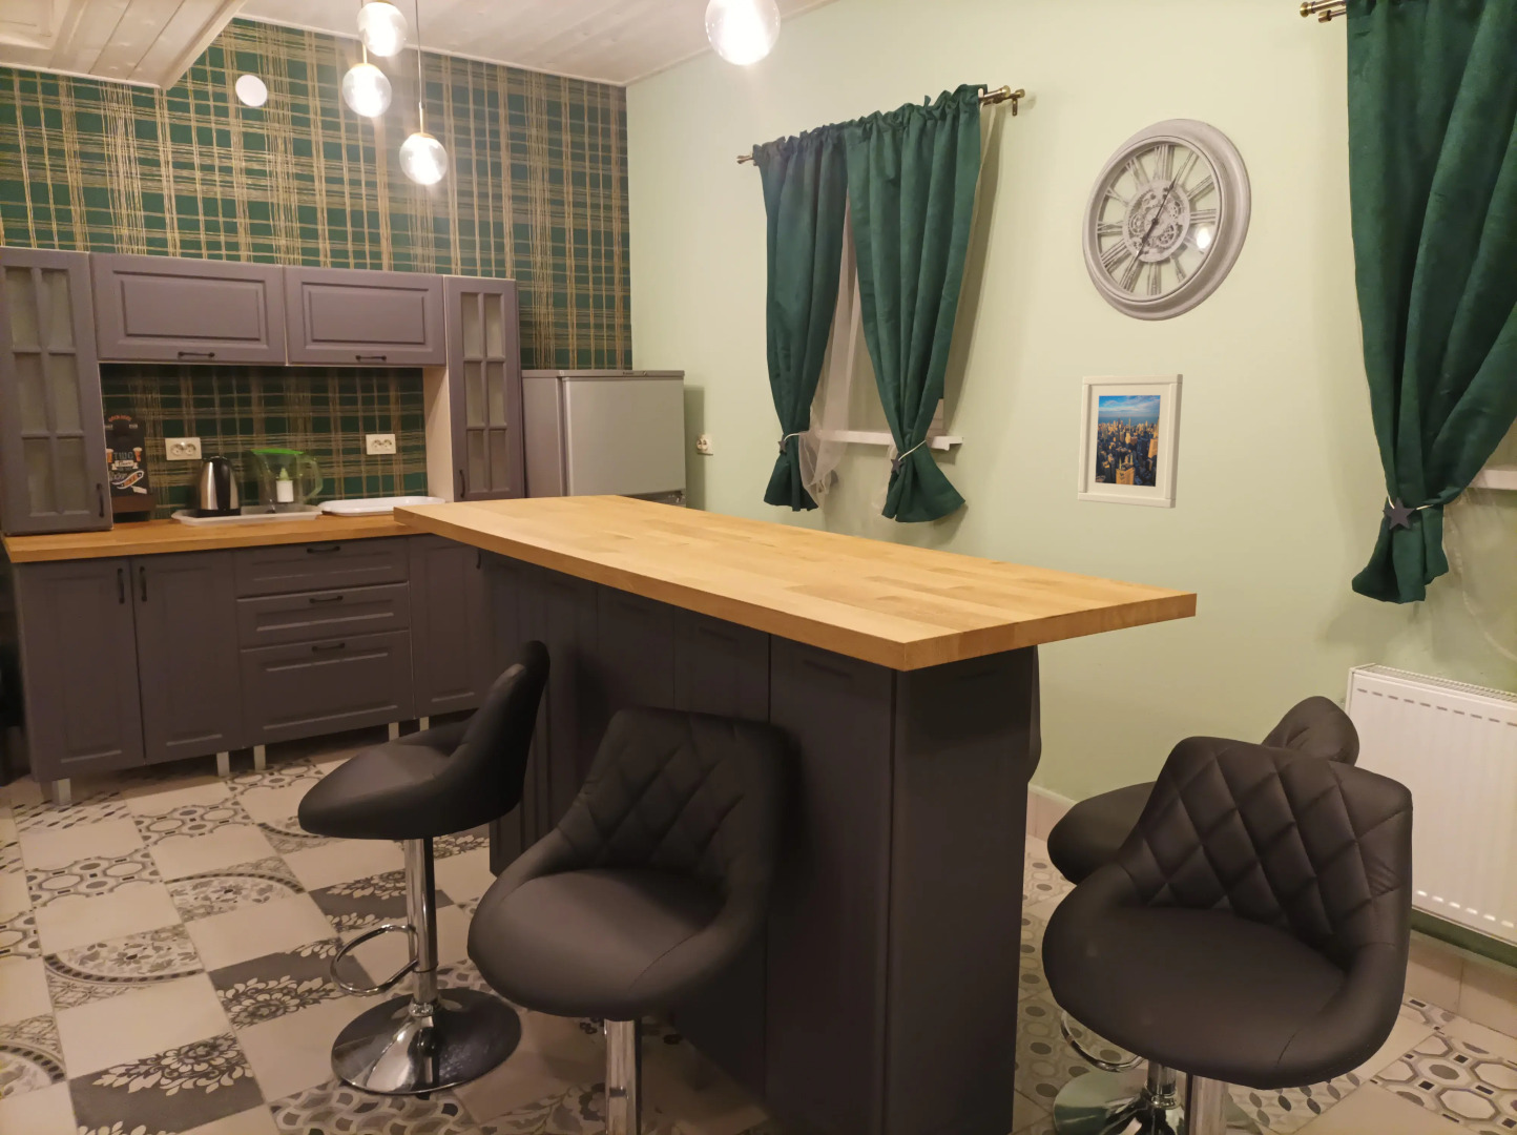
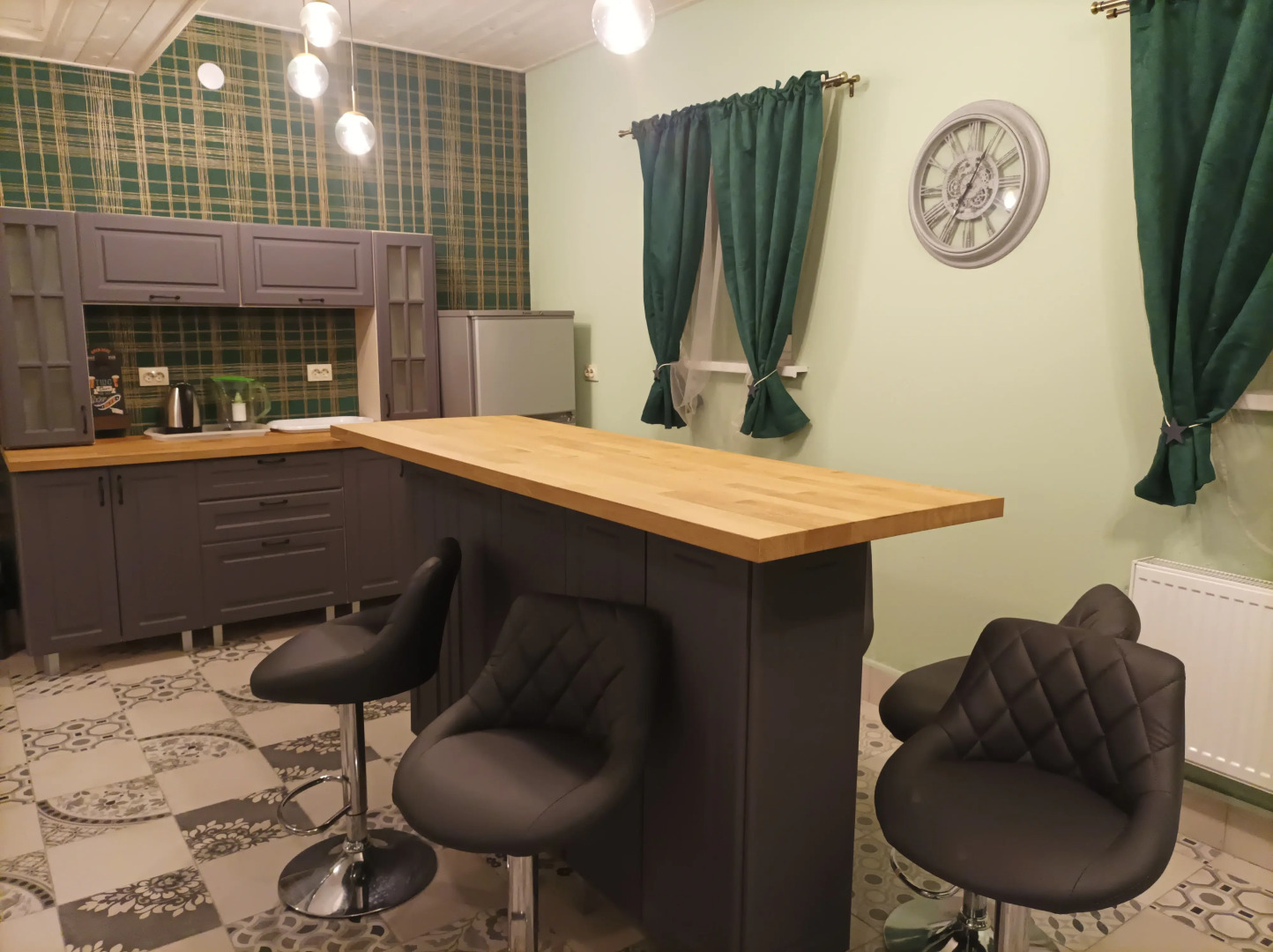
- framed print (1127, 439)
